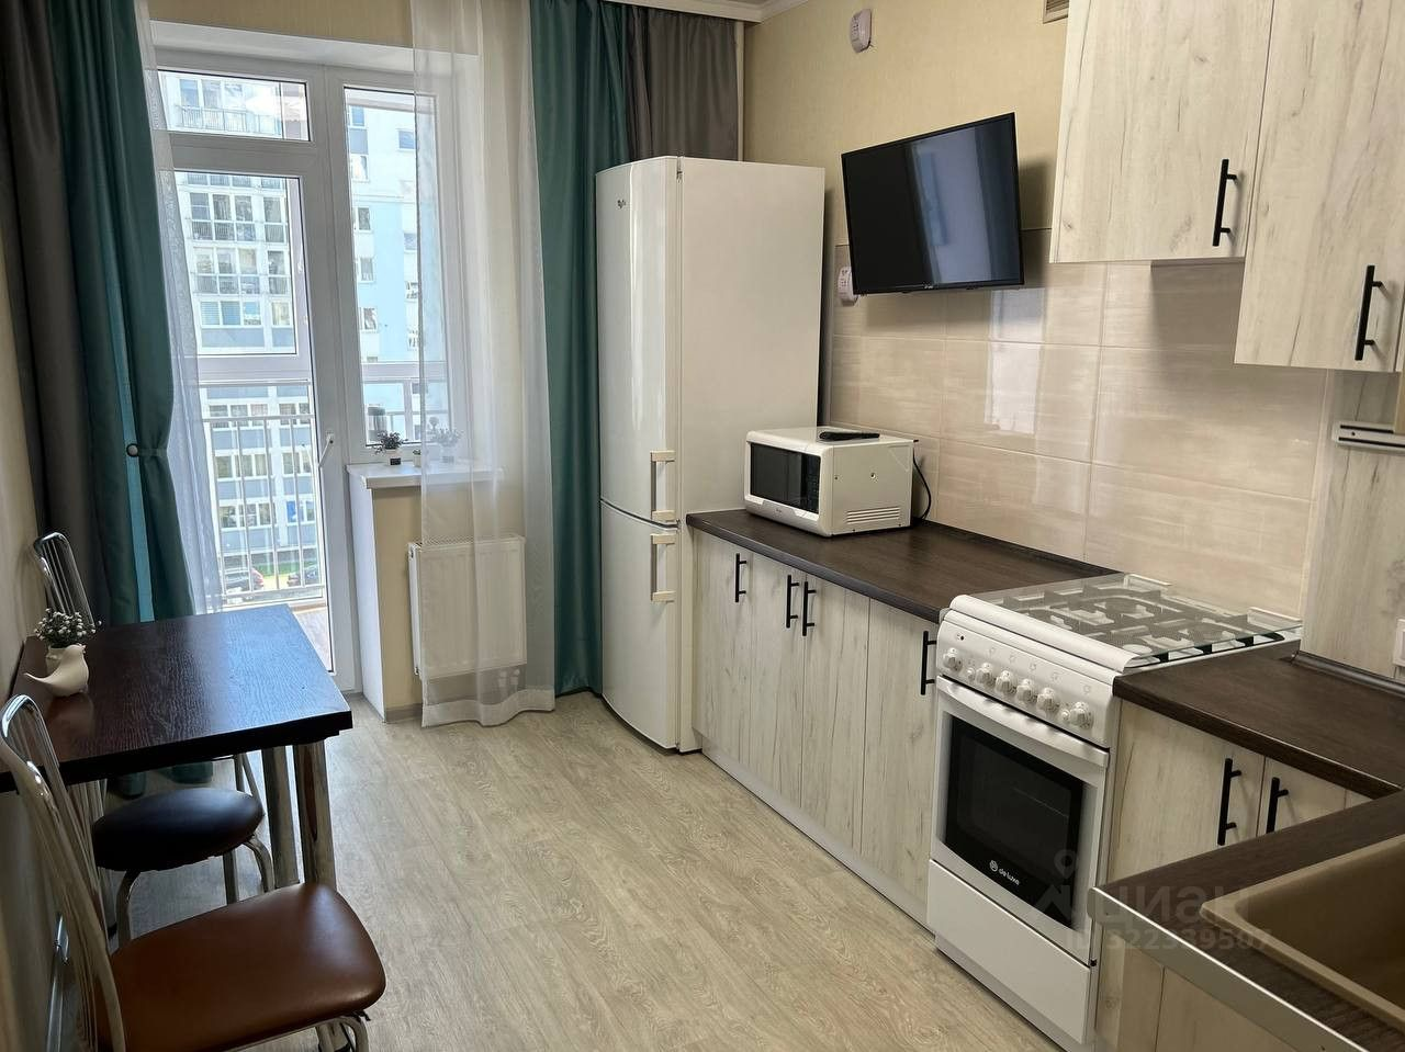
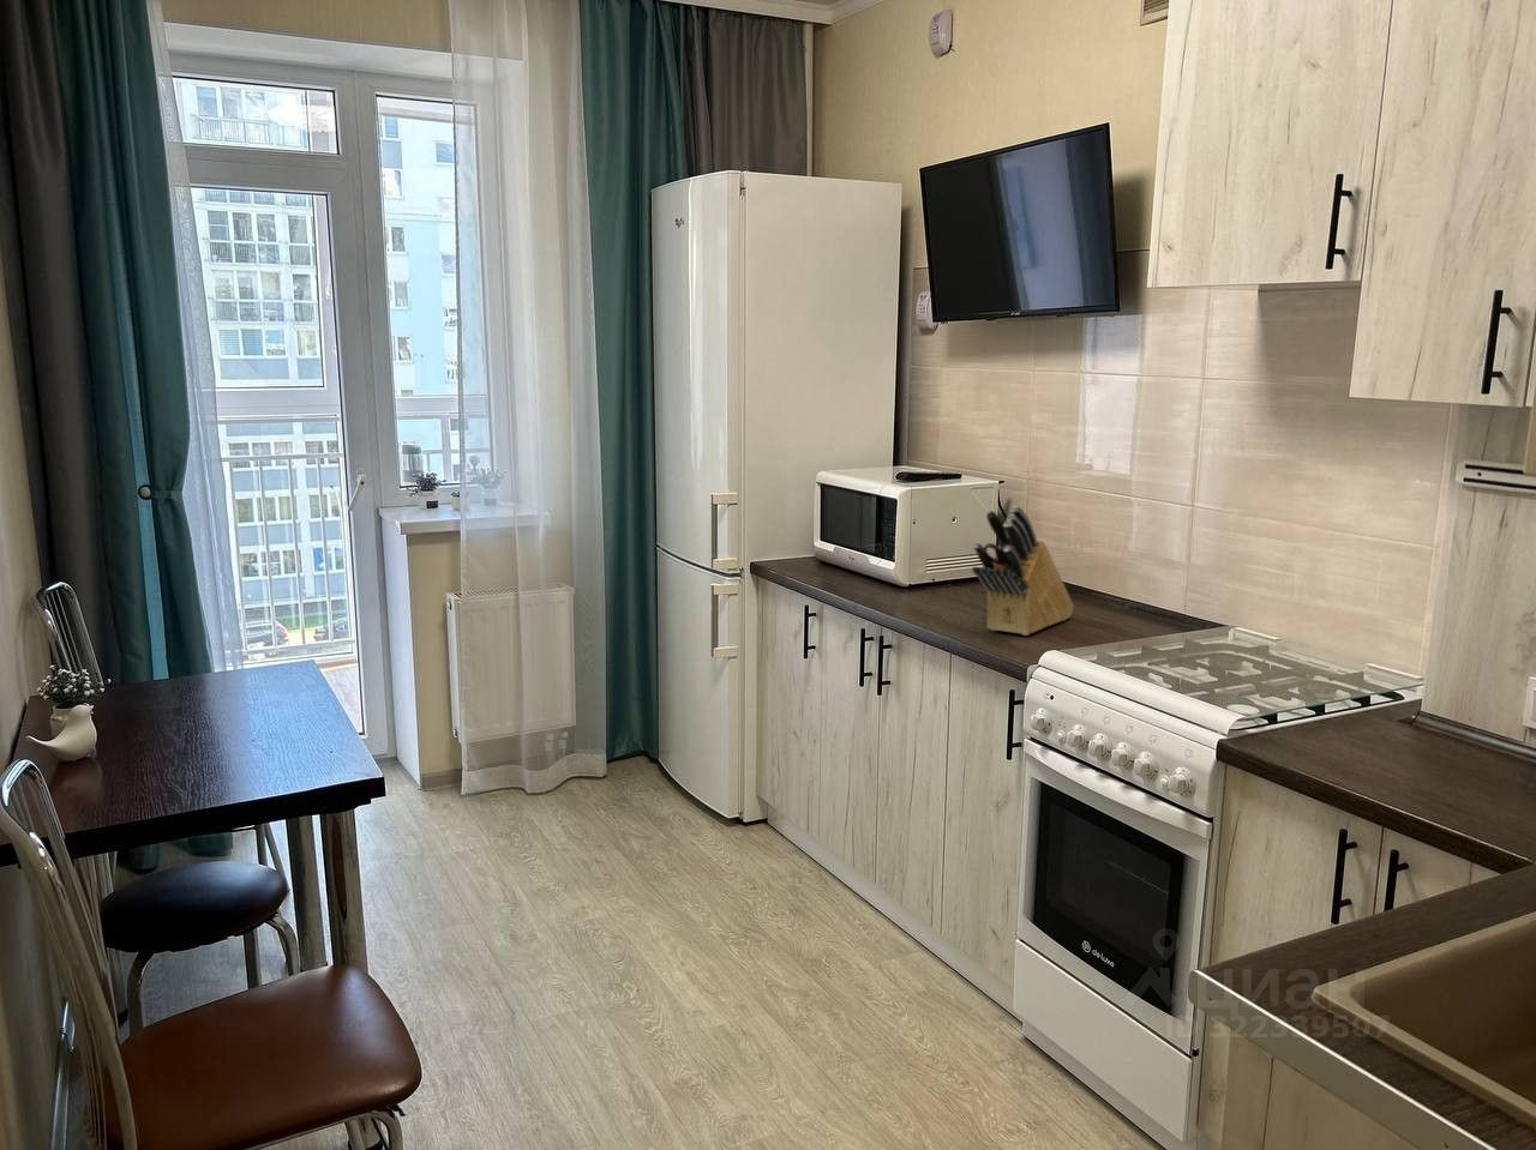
+ knife block (1024, 565)
